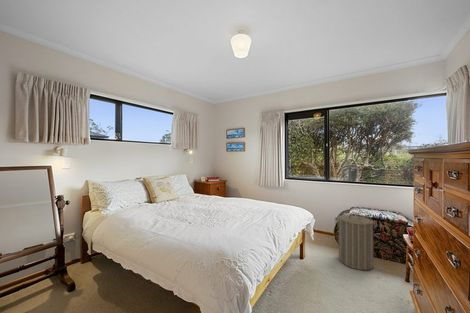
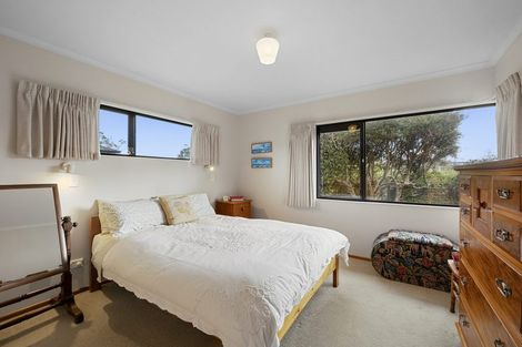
- laundry hamper (355, 237)
